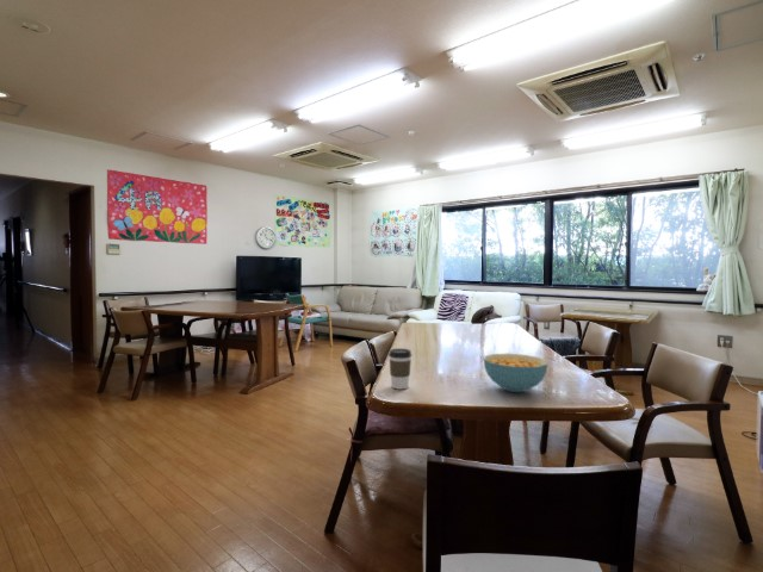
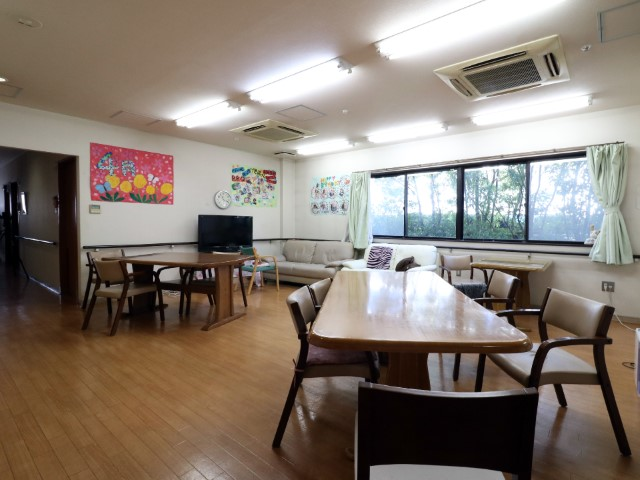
- cereal bowl (514, 374)
- coffee cup (399, 368)
